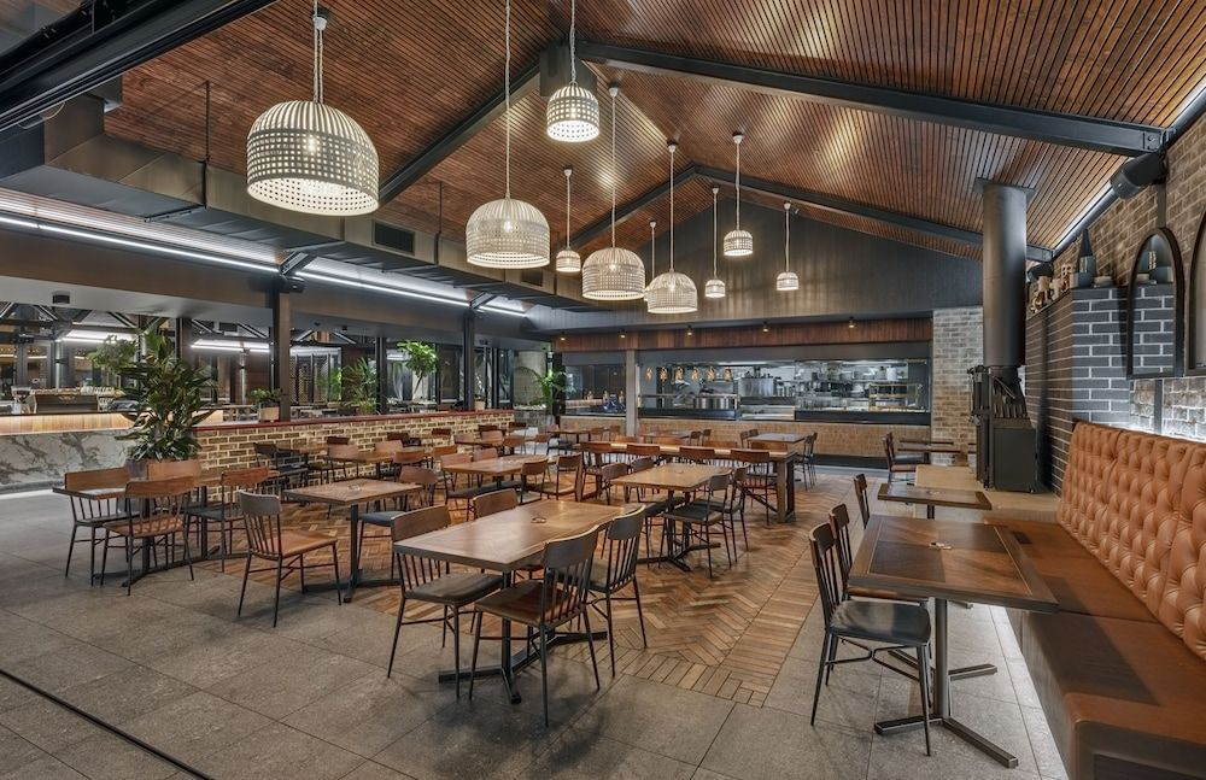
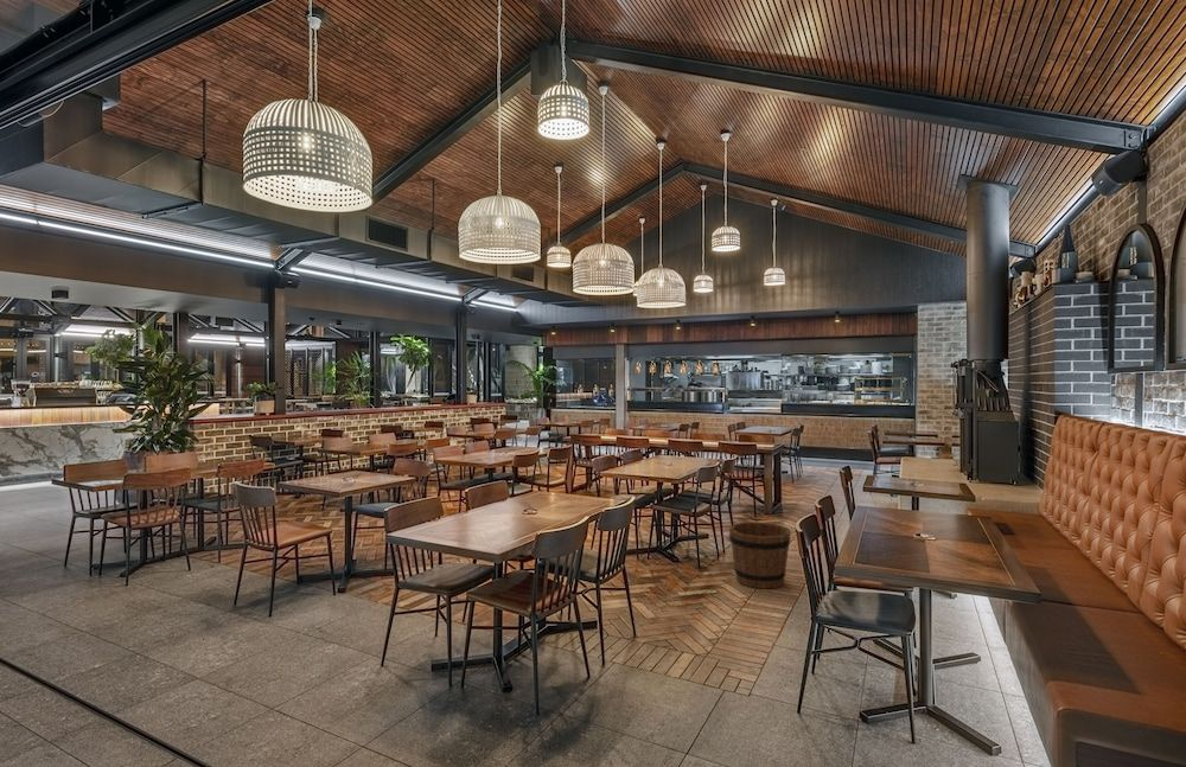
+ bucket (759, 555)
